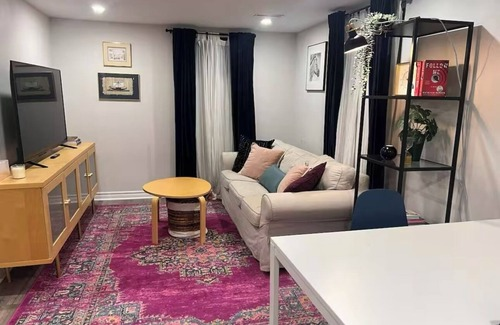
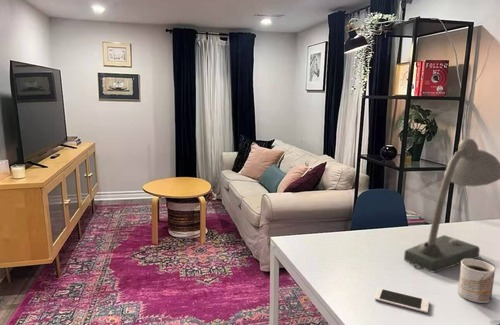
+ cell phone (401, 299)
+ desk lamp (445, 198)
+ mug (477, 279)
